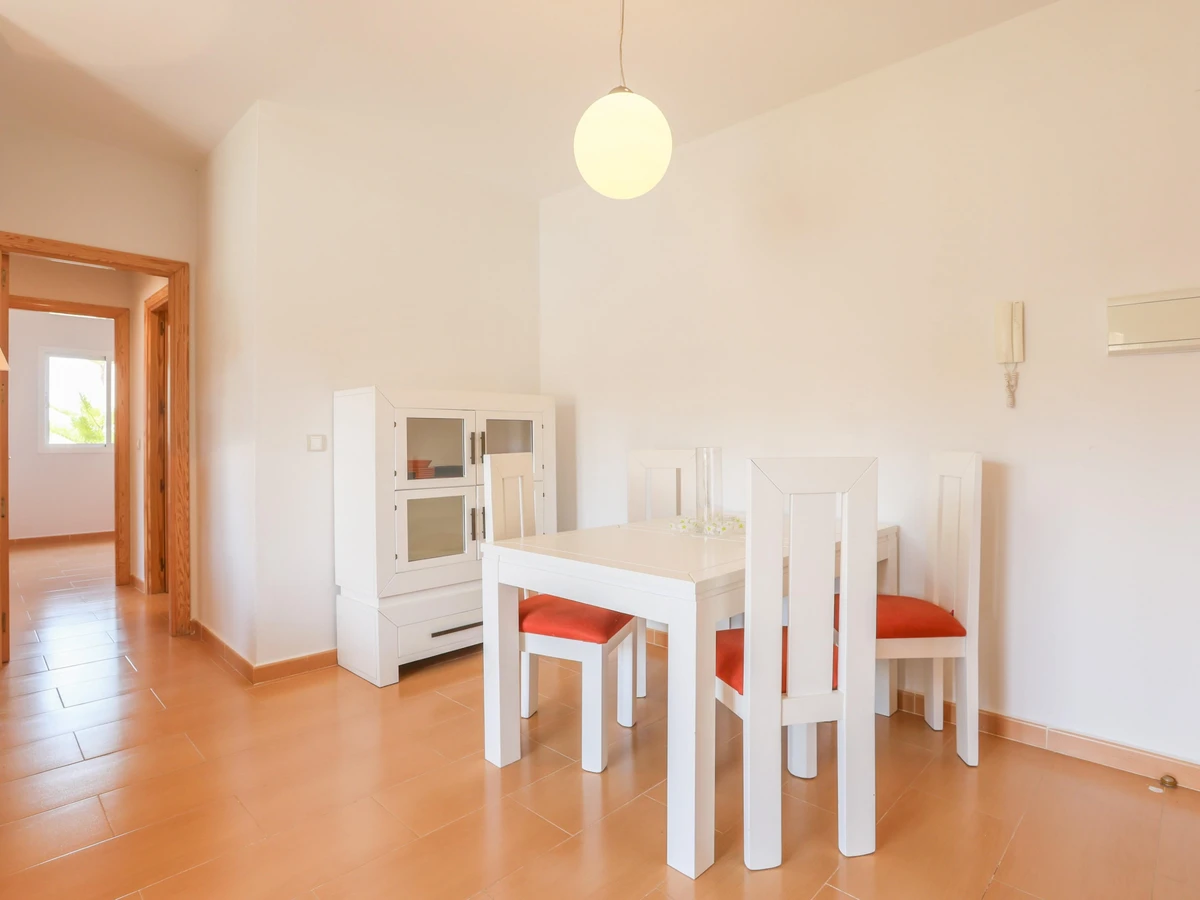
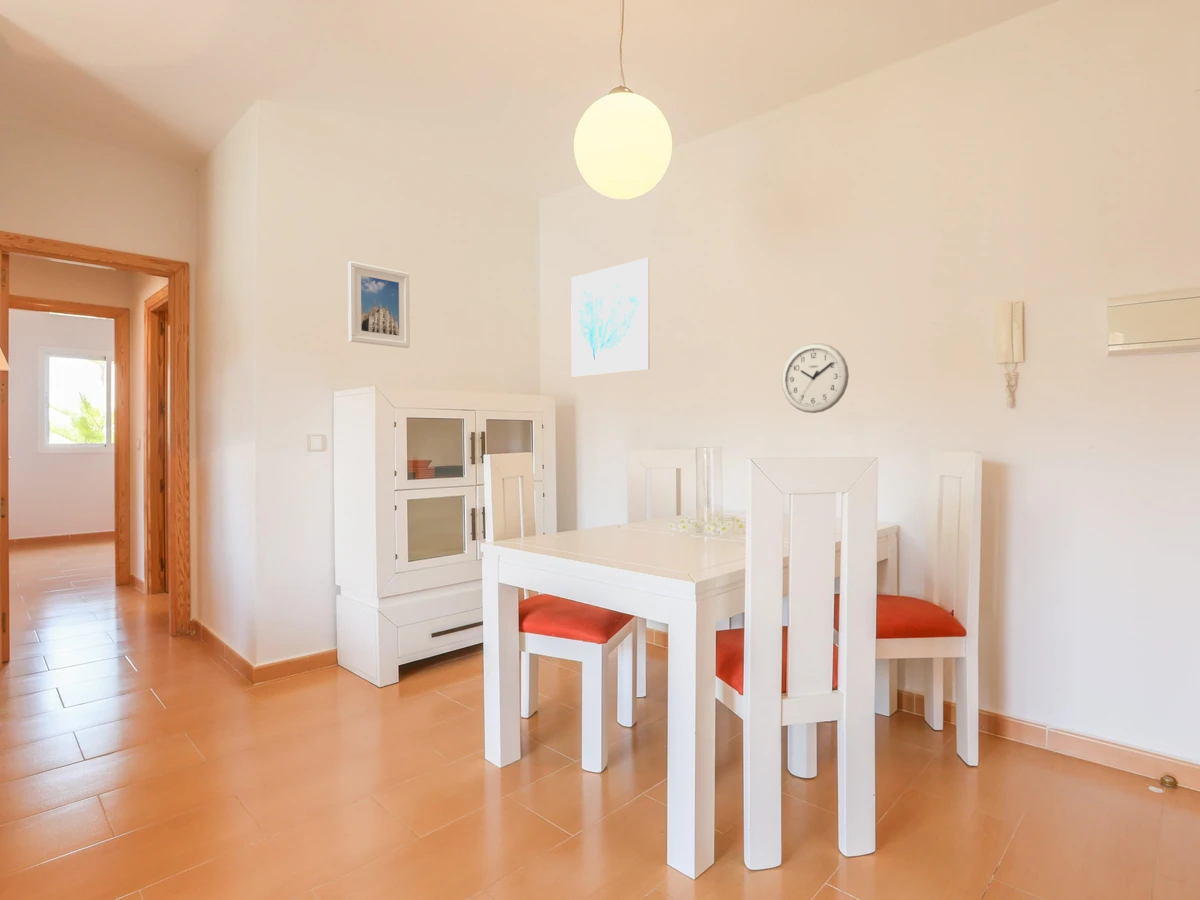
+ wall art (608, 320)
+ wall clock (813, 377)
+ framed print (379, 306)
